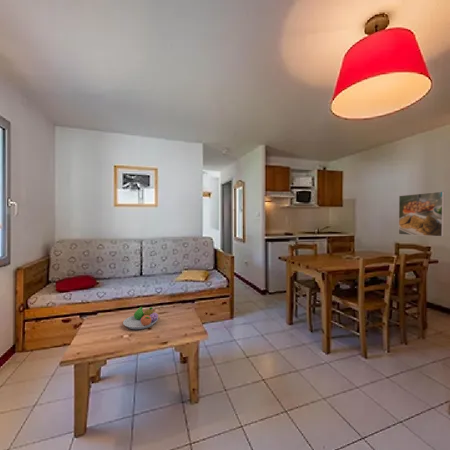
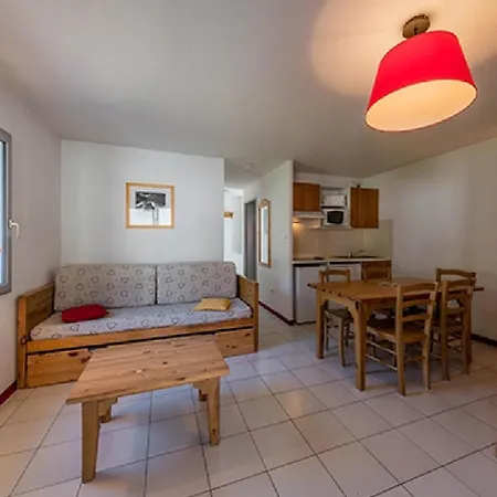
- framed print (419, 214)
- fruit bowl (141, 316)
